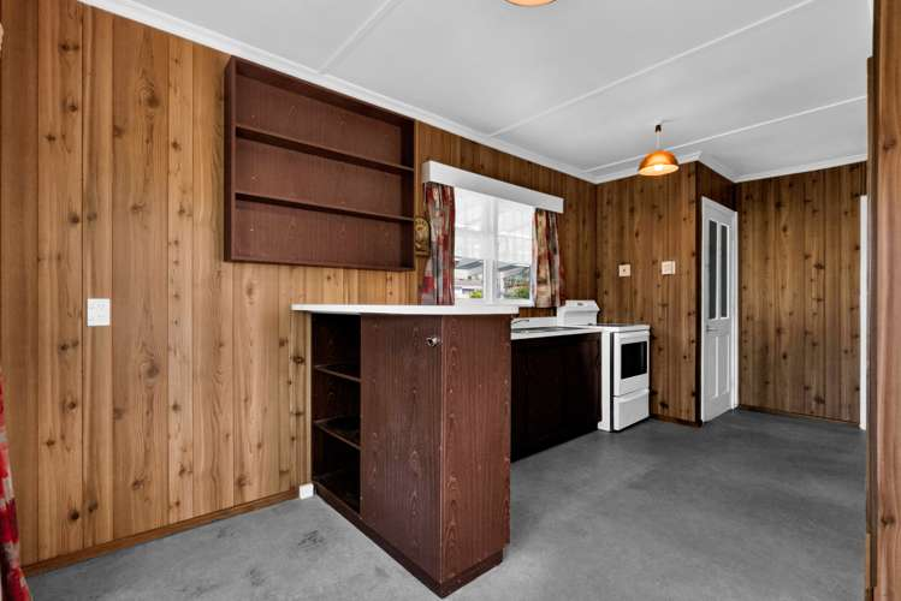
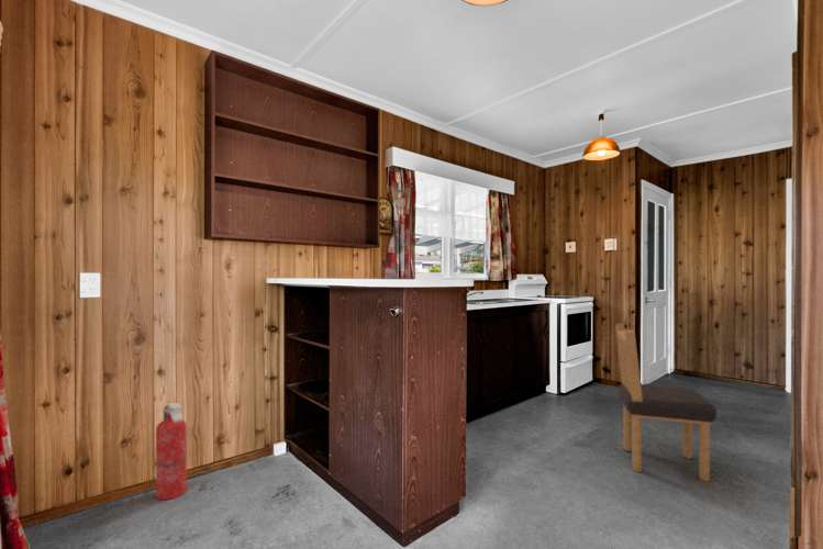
+ fire extinguisher (171, 448)
+ dining chair (660, 395)
